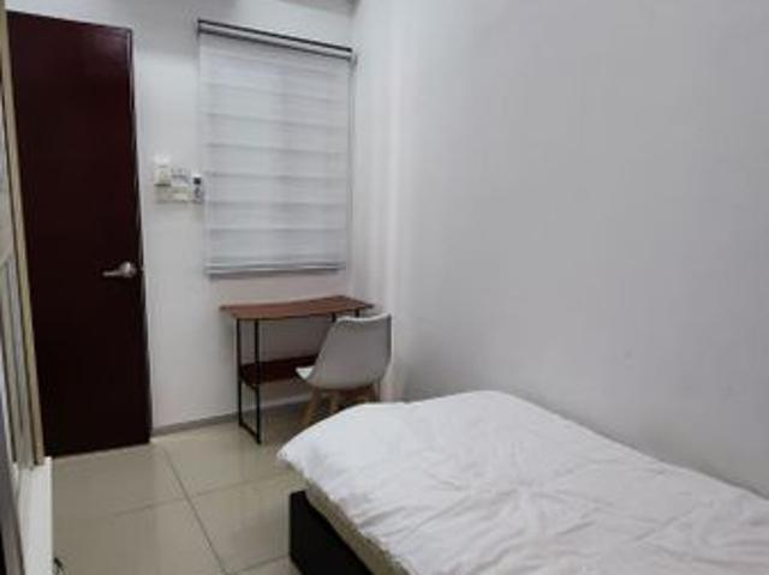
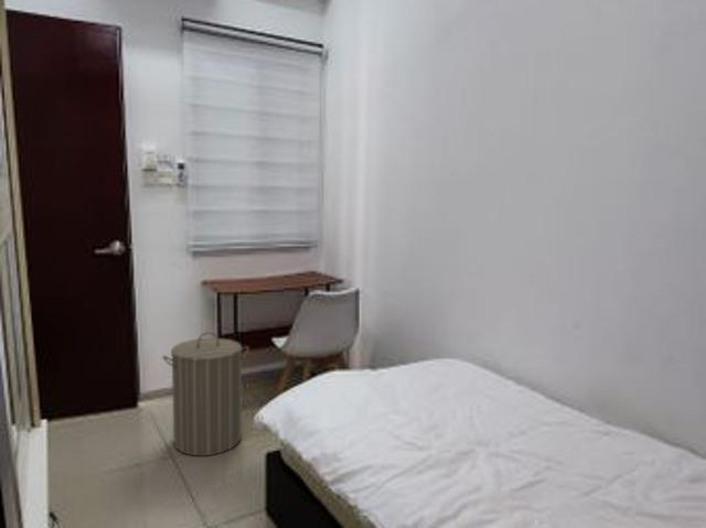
+ laundry hamper (206, 387)
